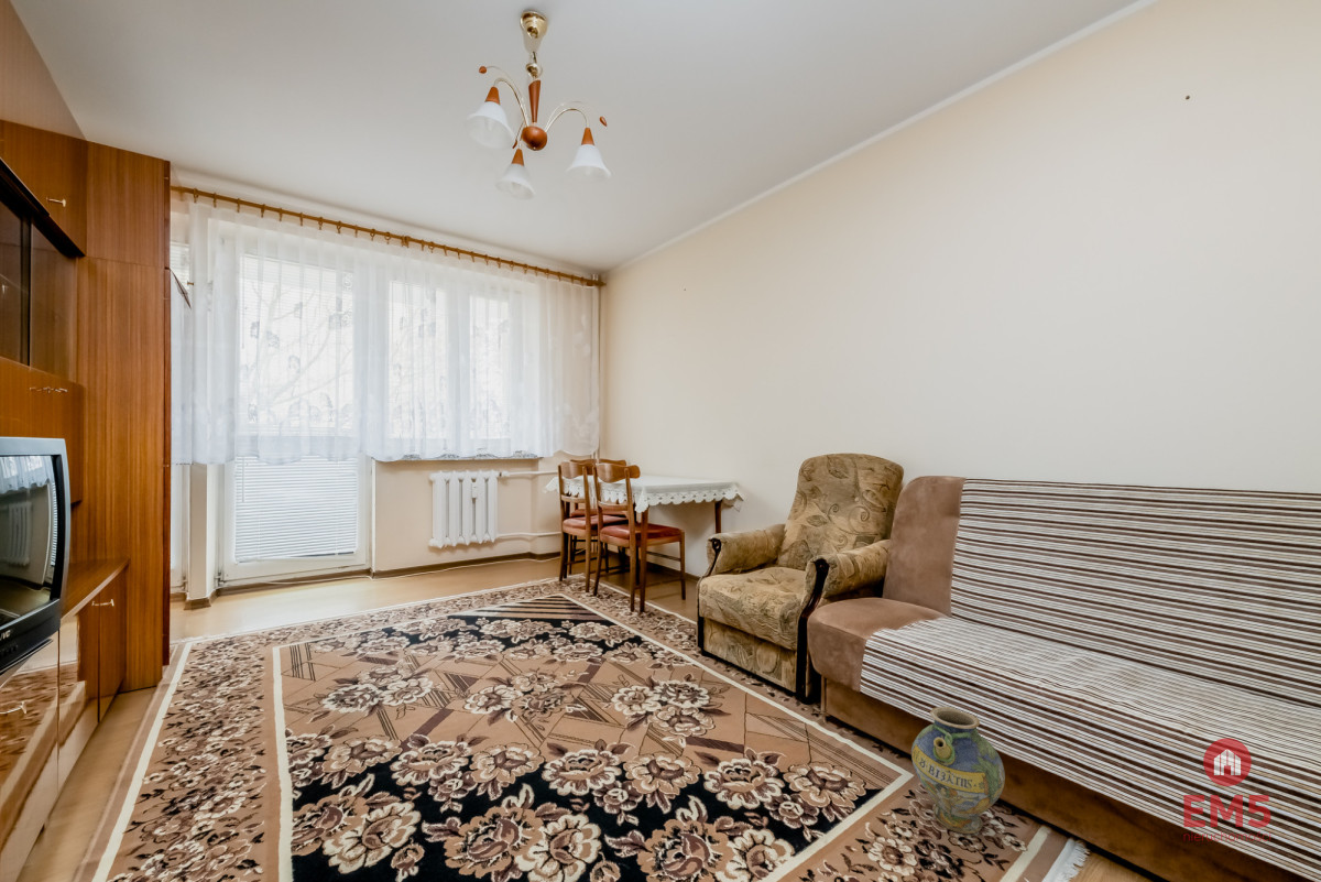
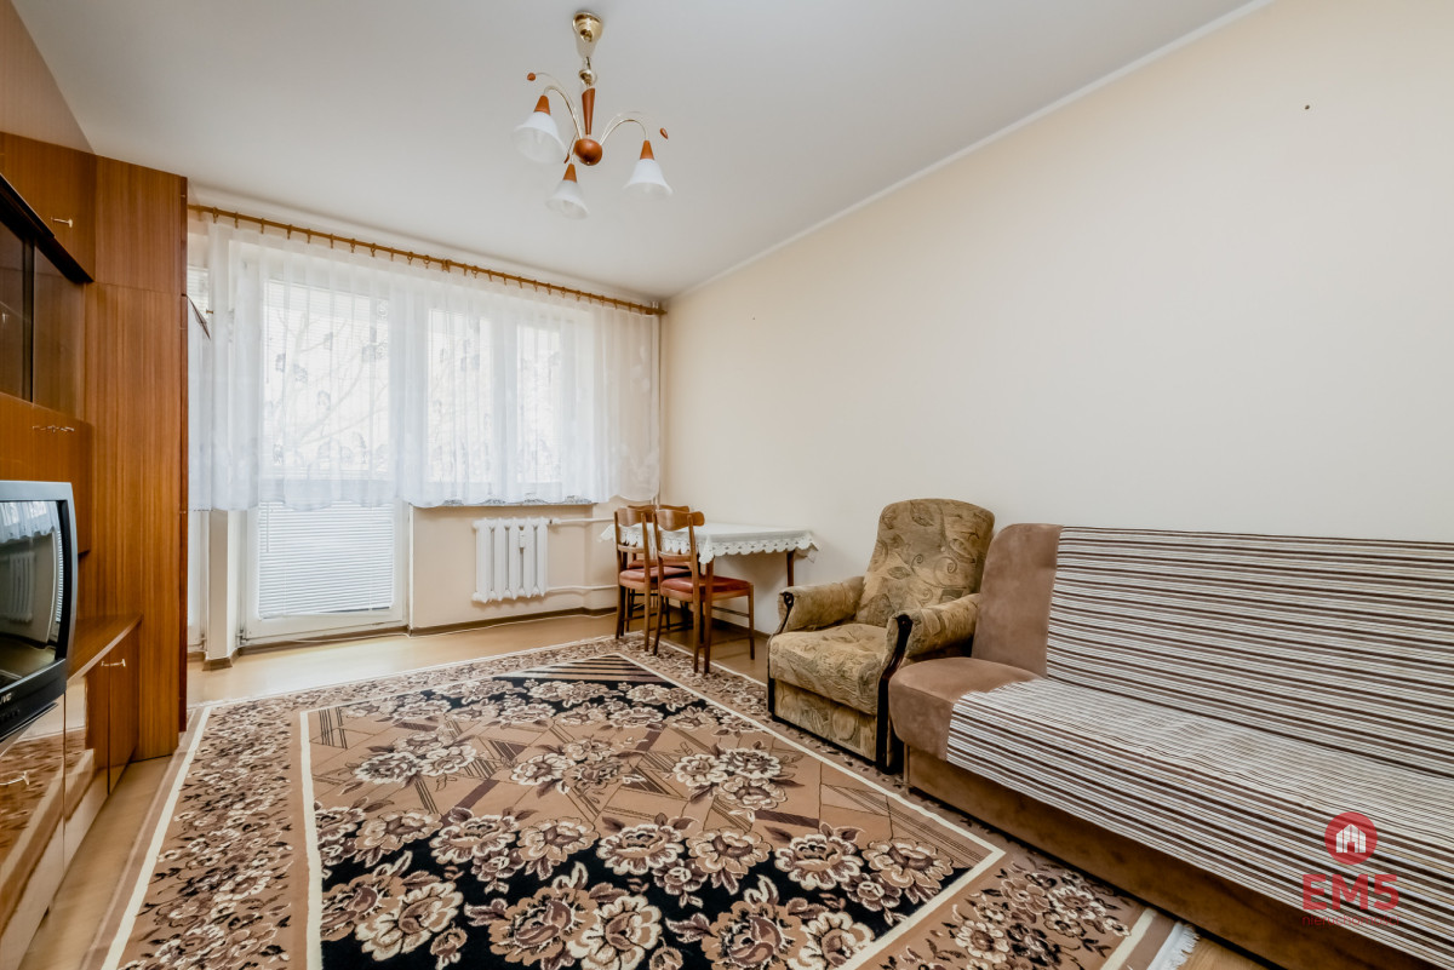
- ceramic jug (953, 769)
